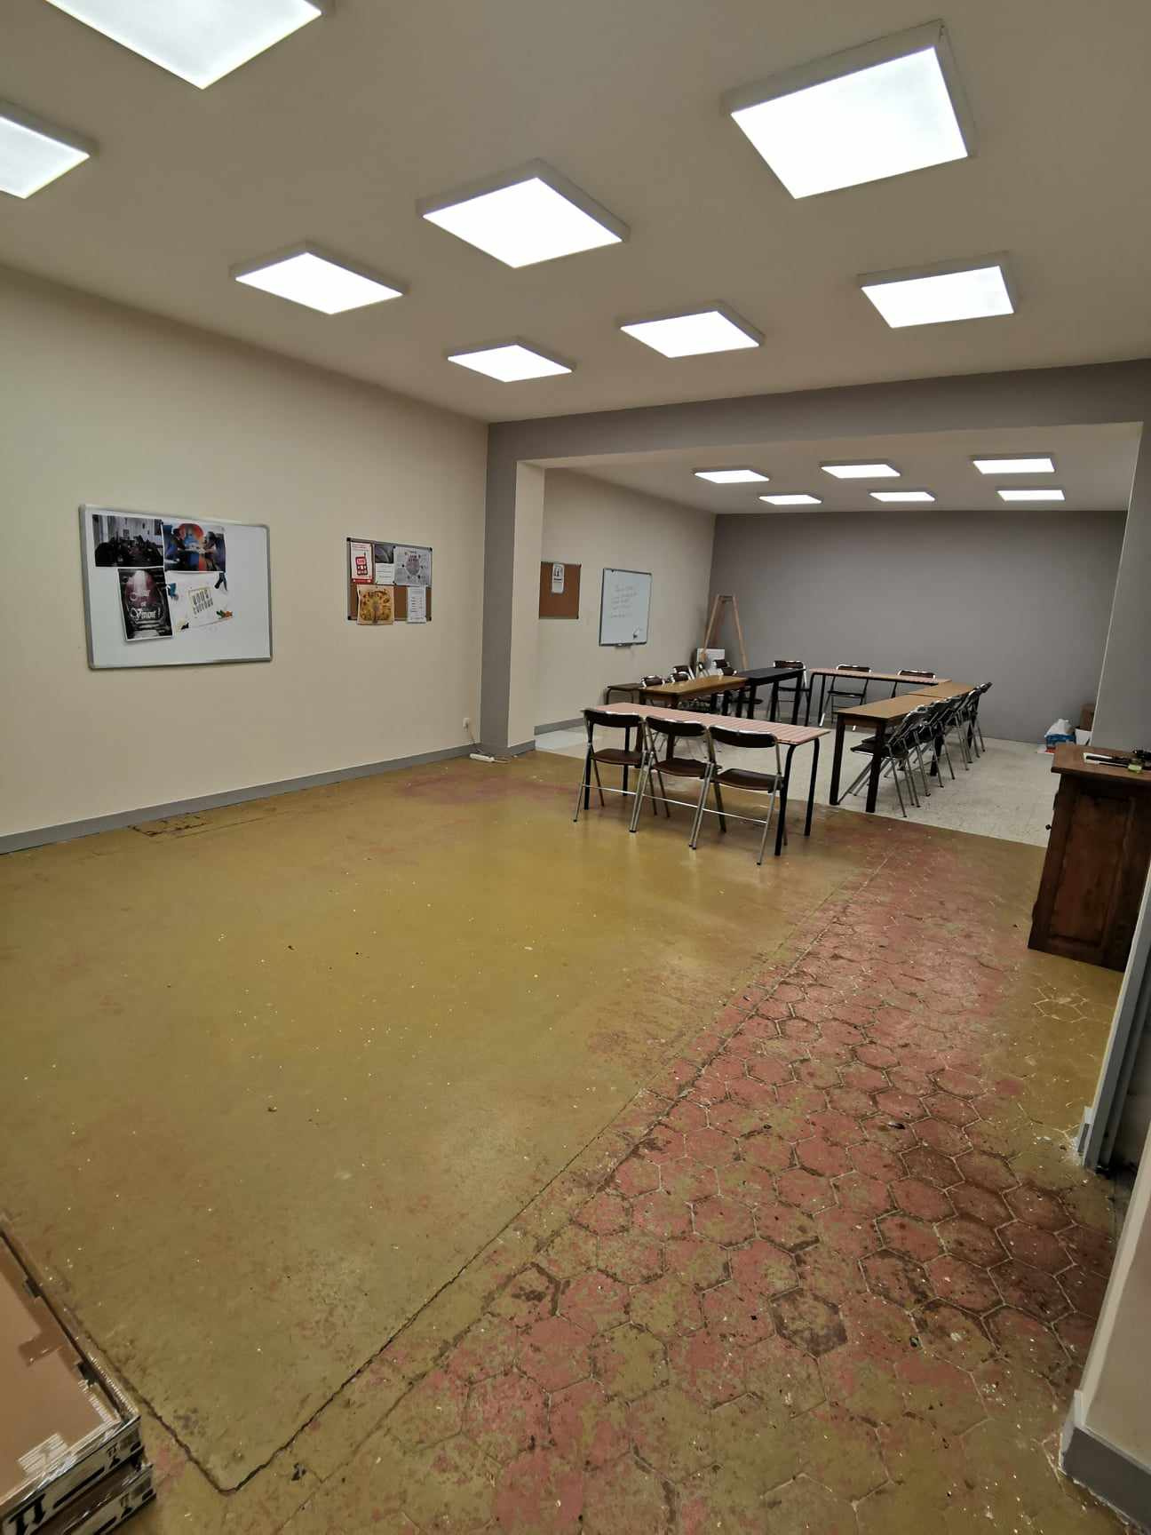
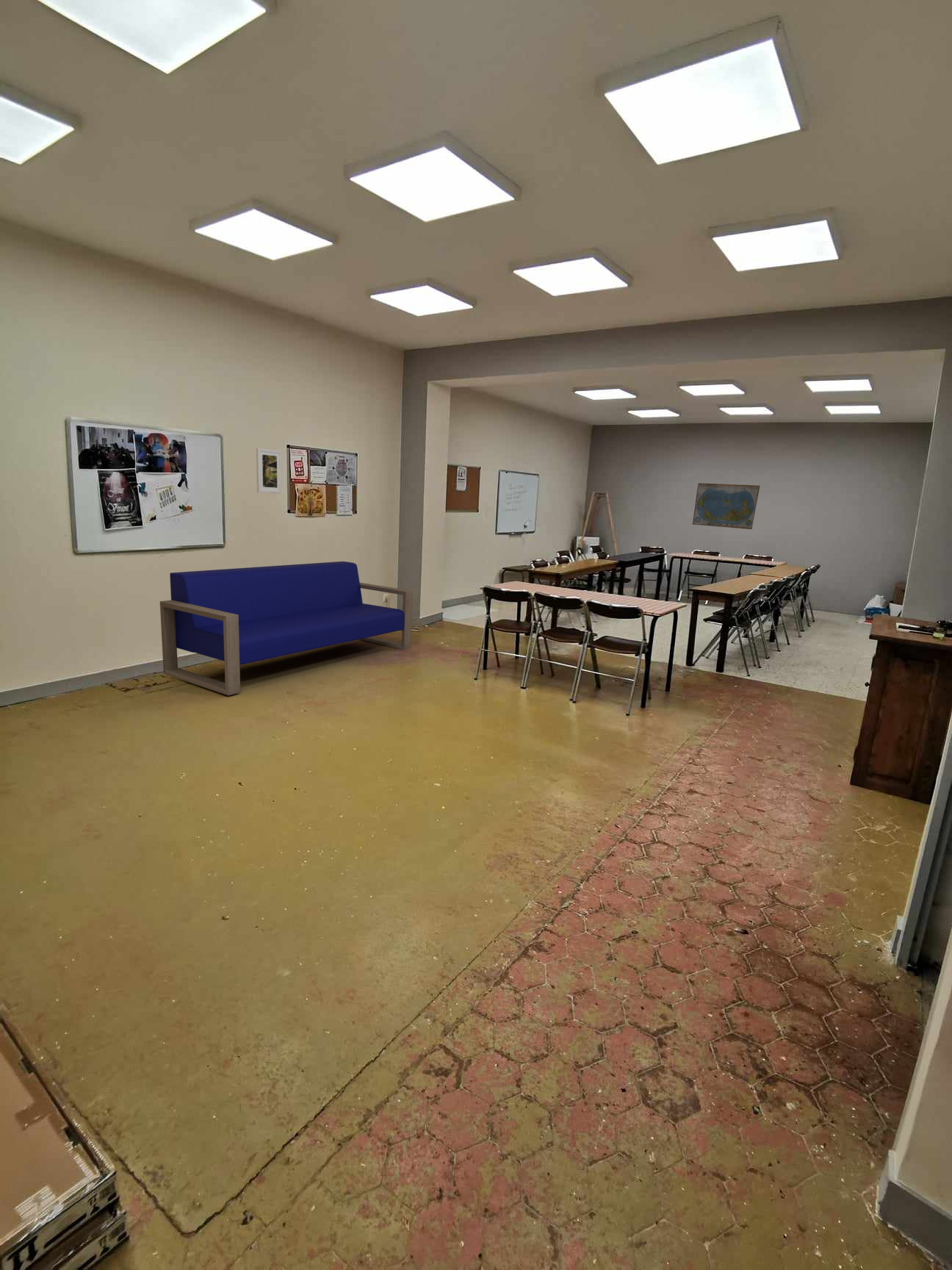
+ world map (724, 506)
+ sofa (300, 615)
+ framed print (269, 471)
